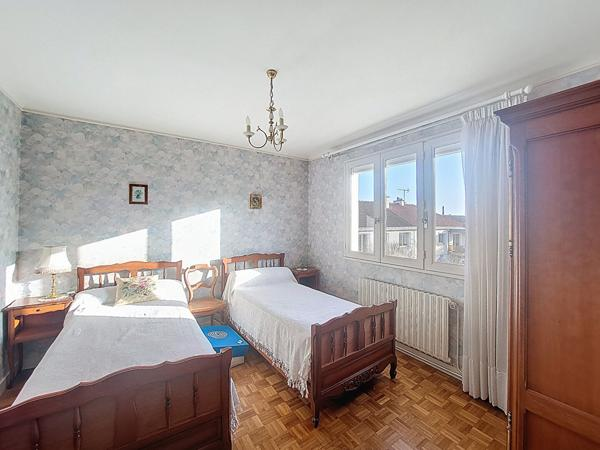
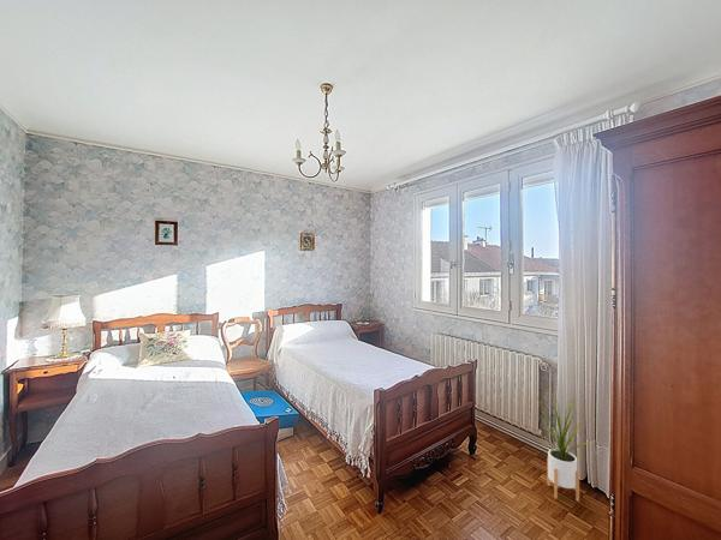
+ house plant (564, 443)
